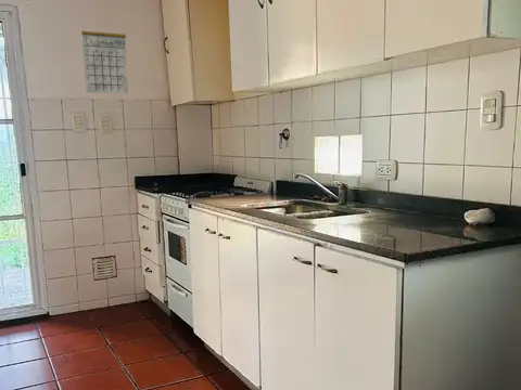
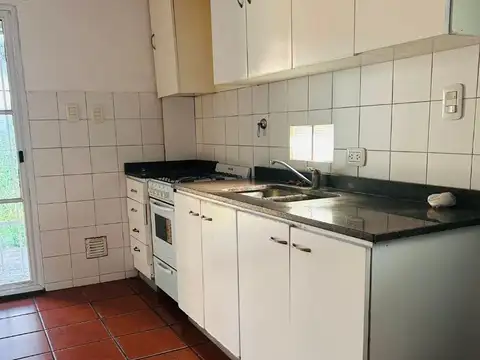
- calendar (105, 55)
